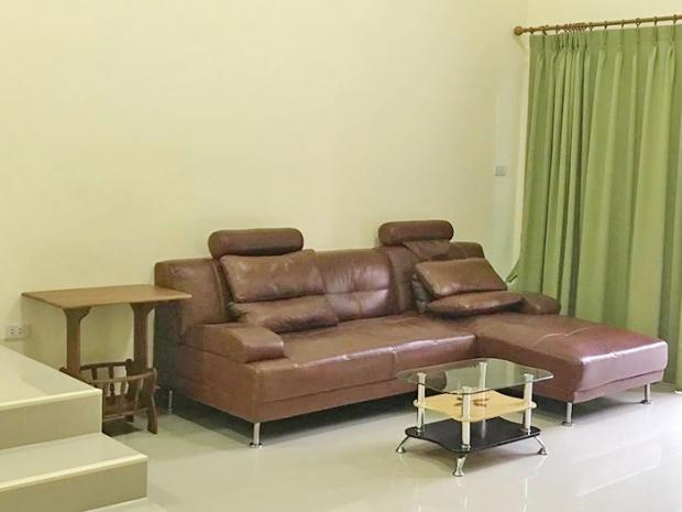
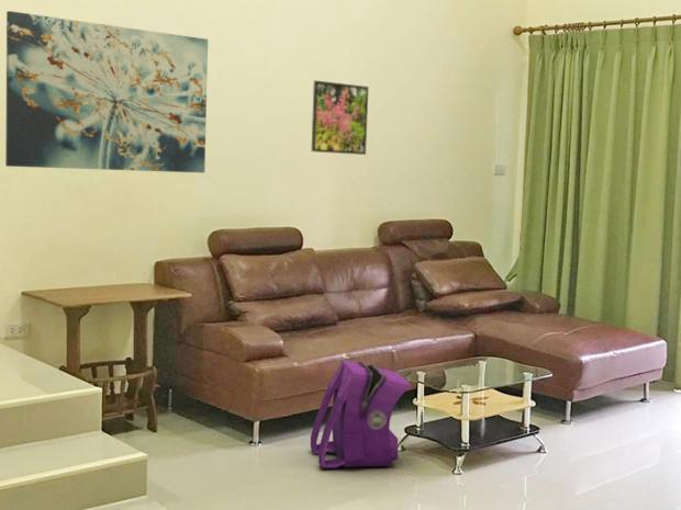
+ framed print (339, 118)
+ wall art (113, 98)
+ backpack (360, 412)
